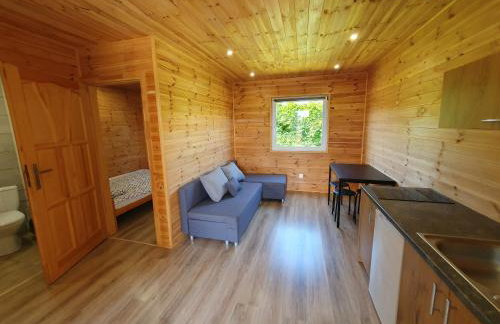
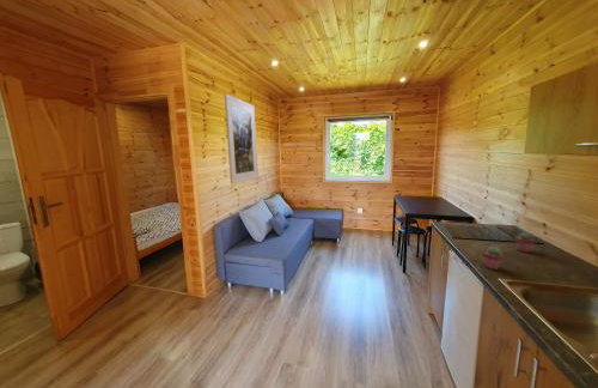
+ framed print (243, 141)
+ potted succulent (492, 256)
+ potted succulent (524, 241)
